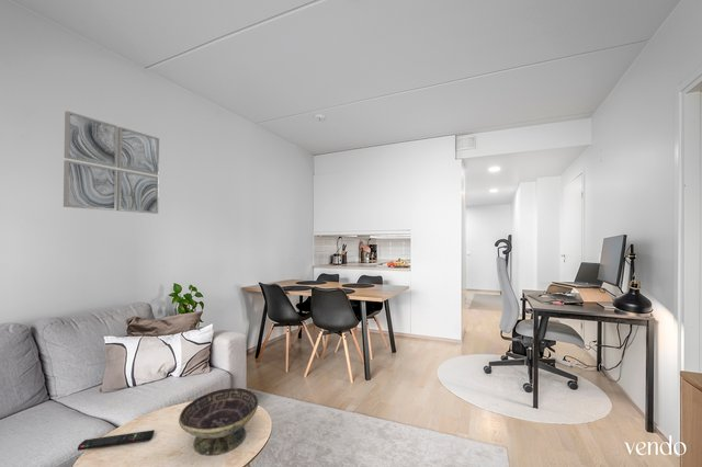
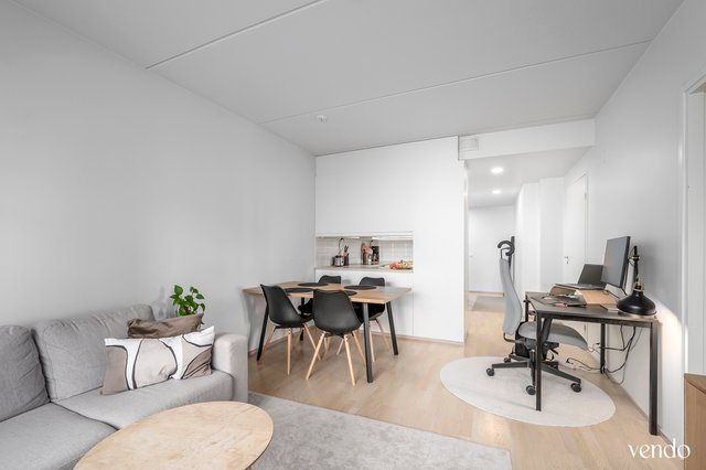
- decorative bowl (219, 422)
- remote control (116, 441)
- wall art (116, 169)
